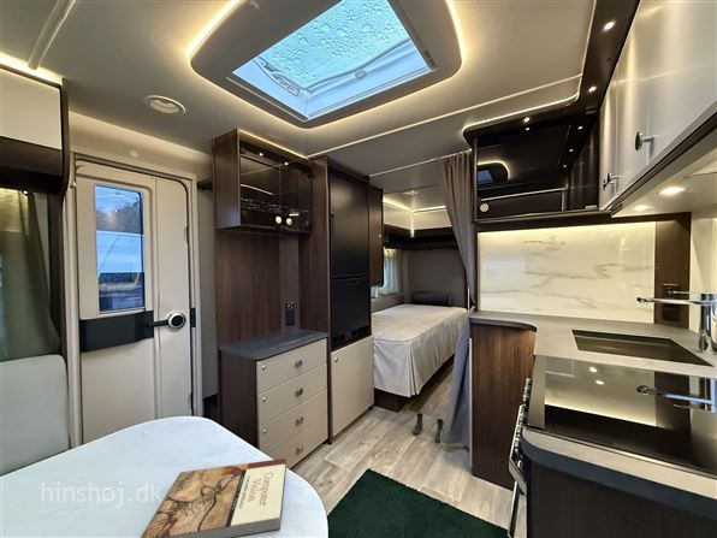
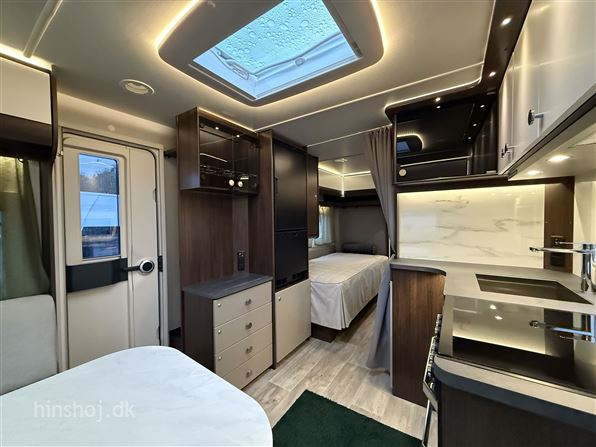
- book (225, 497)
- boots (421, 426)
